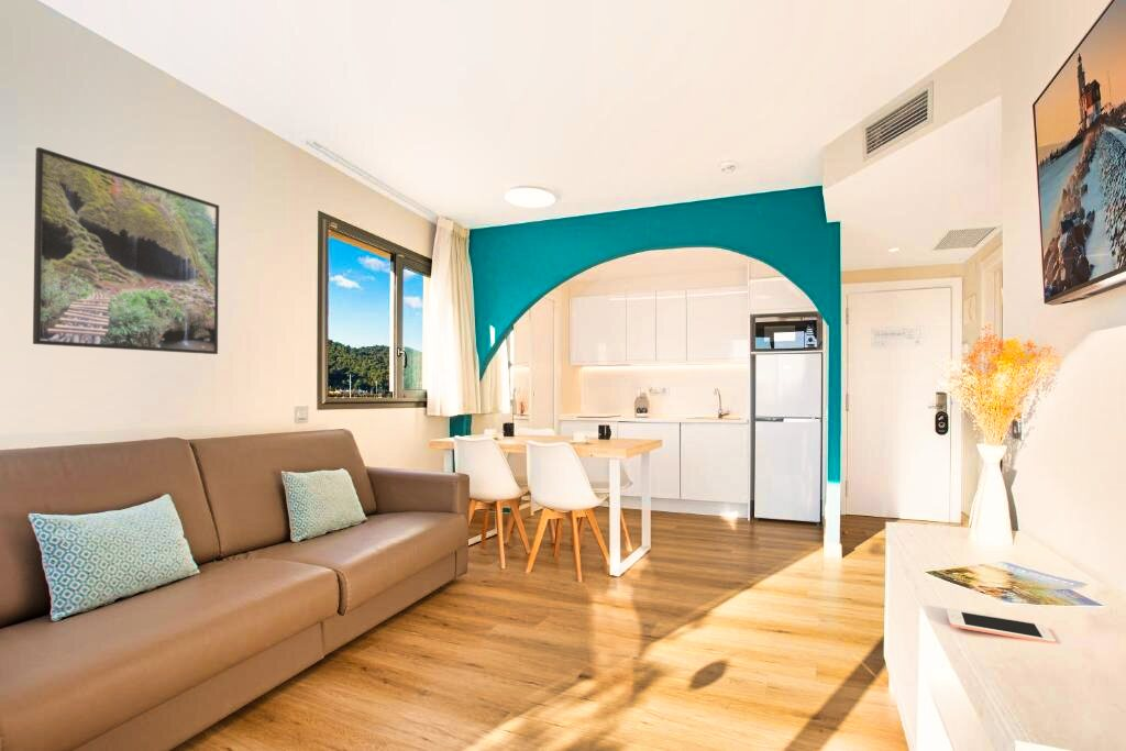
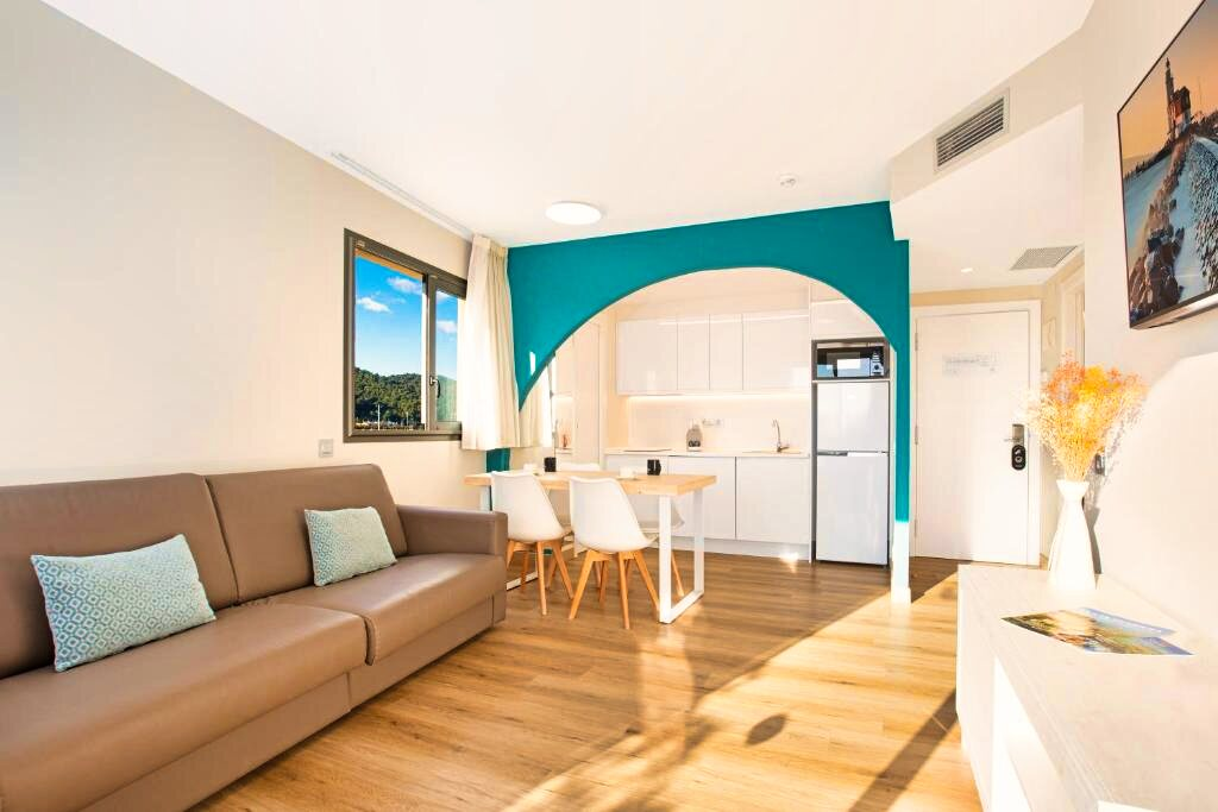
- cell phone (997, 626)
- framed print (139, 264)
